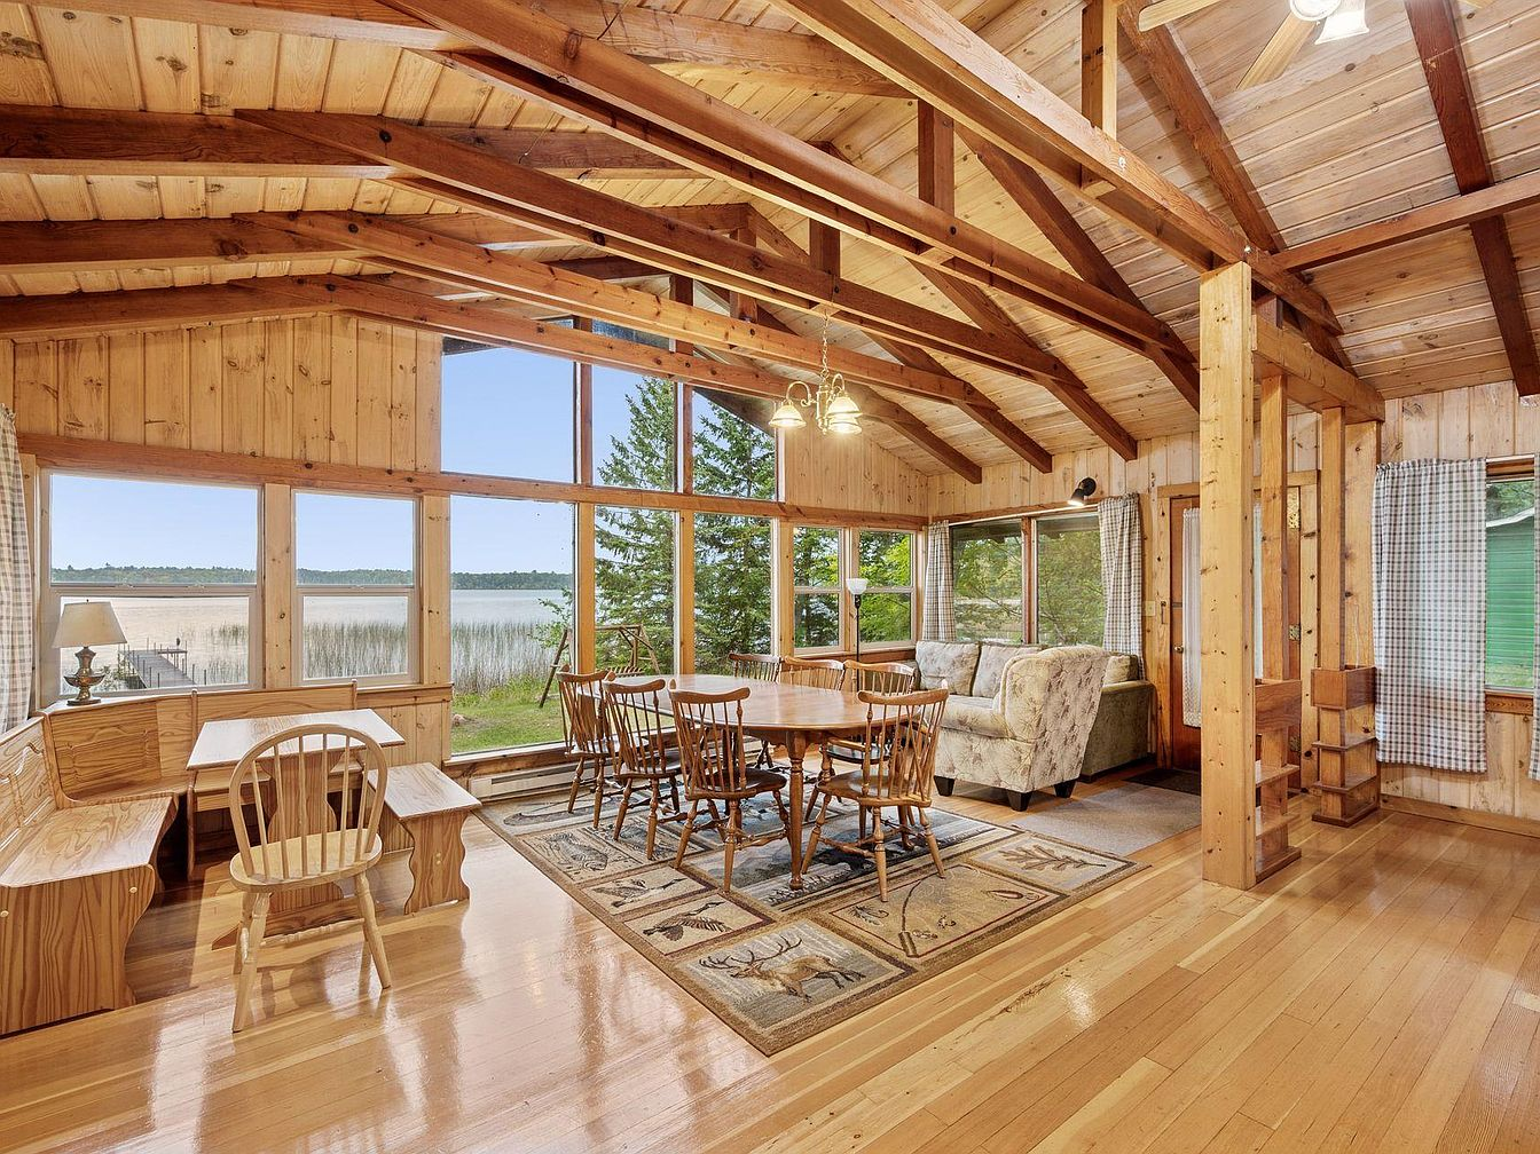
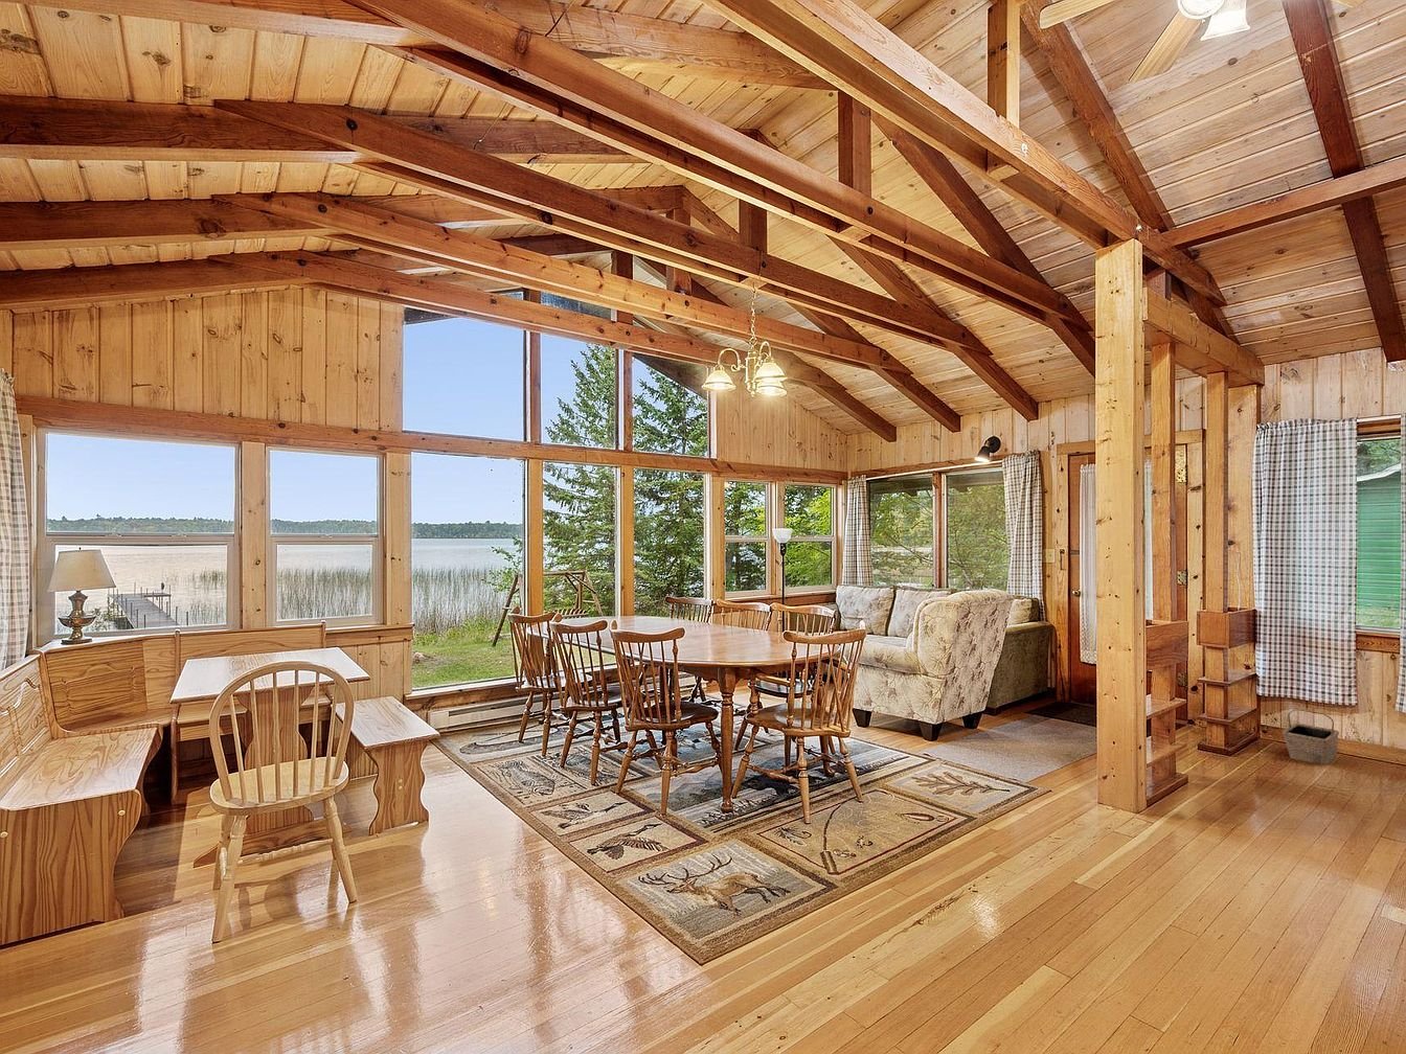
+ basket (1310, 734)
